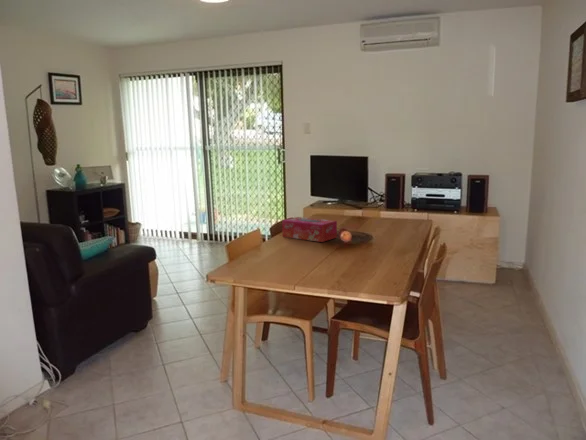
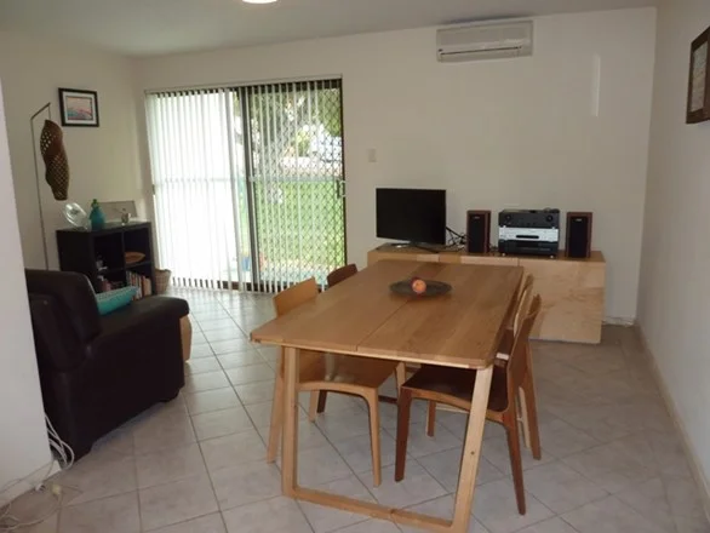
- tissue box (309, 228)
